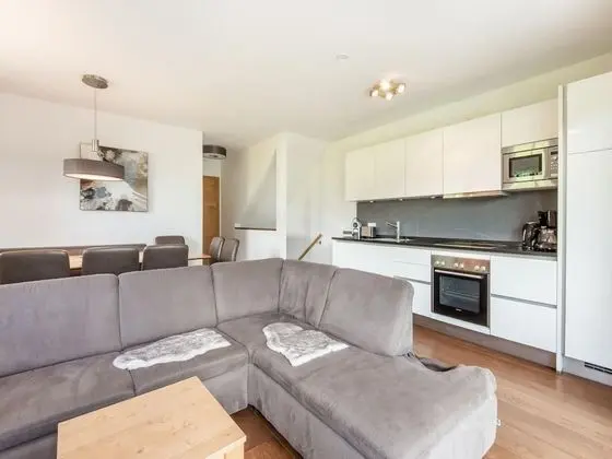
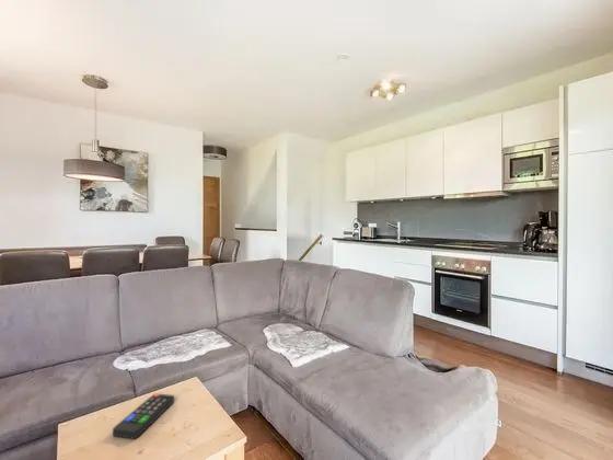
+ remote control (146, 413)
